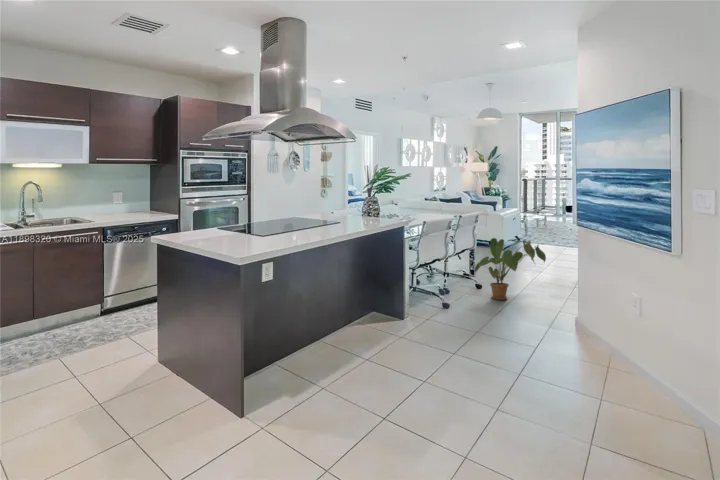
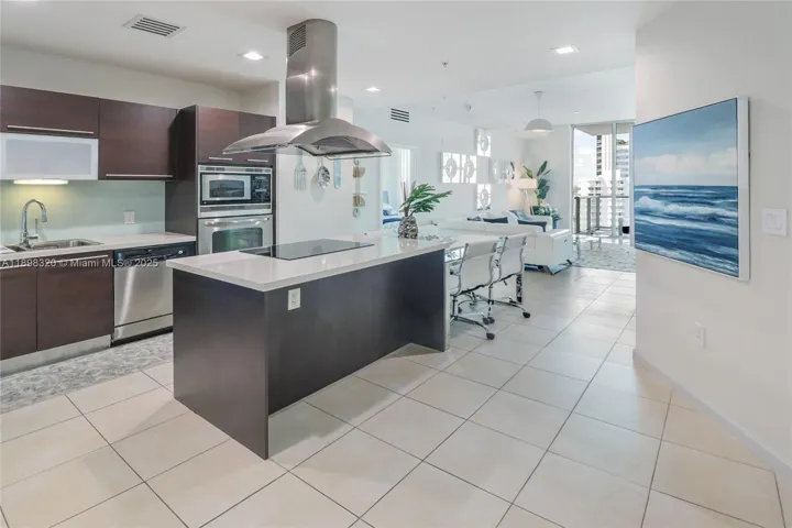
- house plant (508, 269)
